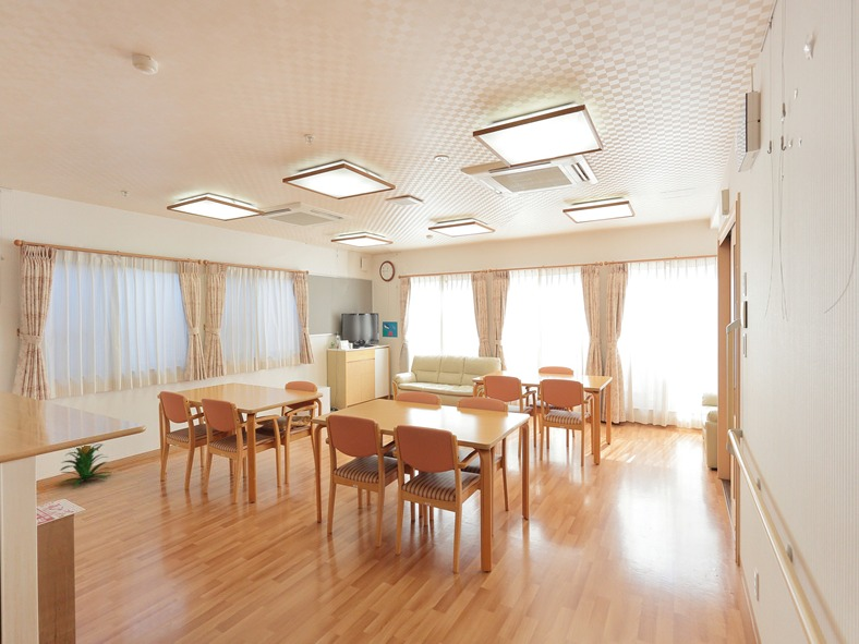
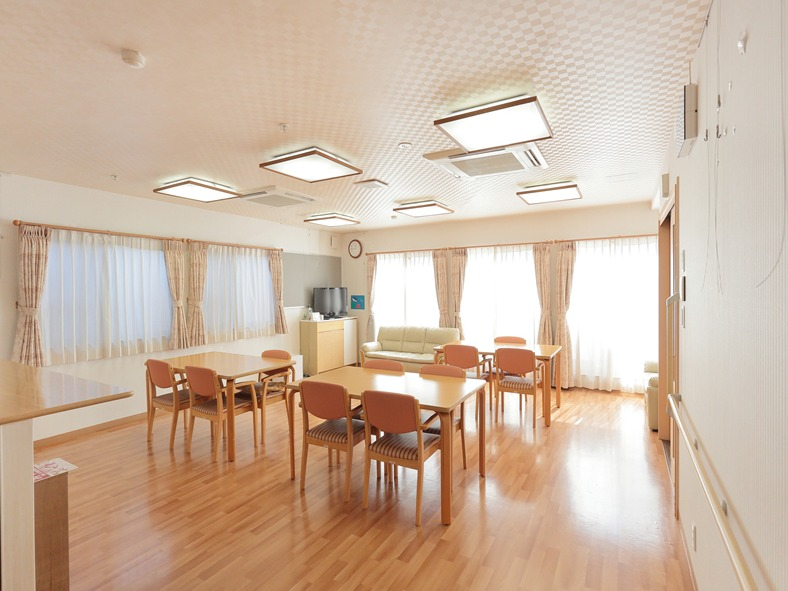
- indoor plant (85, 448)
